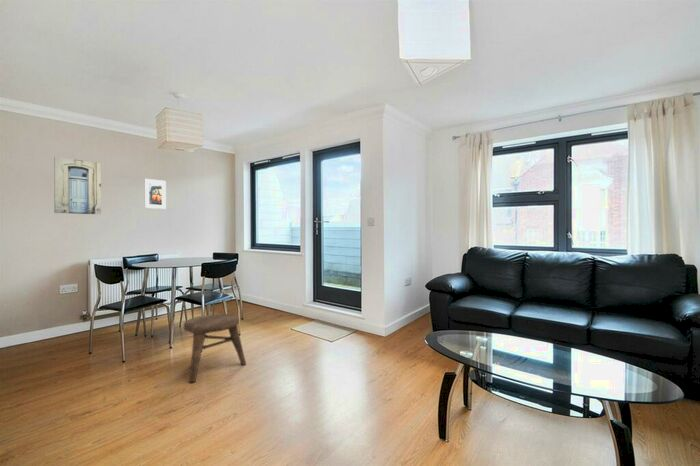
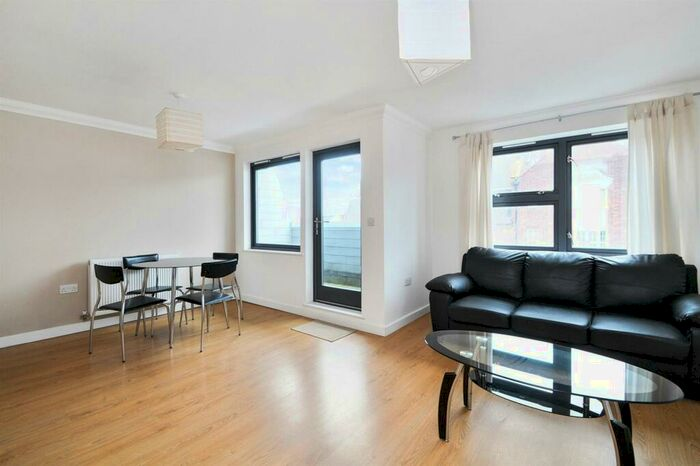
- wall art (78, 186)
- stool (210, 344)
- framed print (155, 194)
